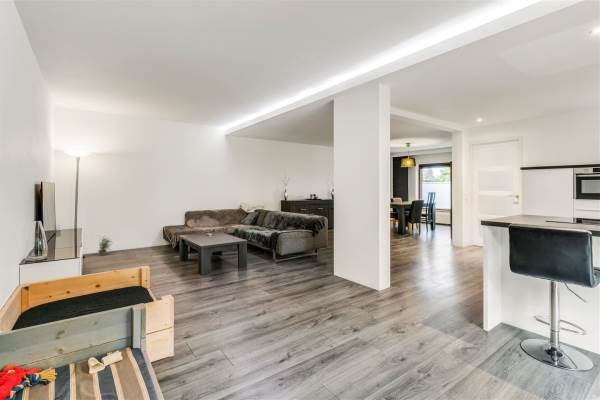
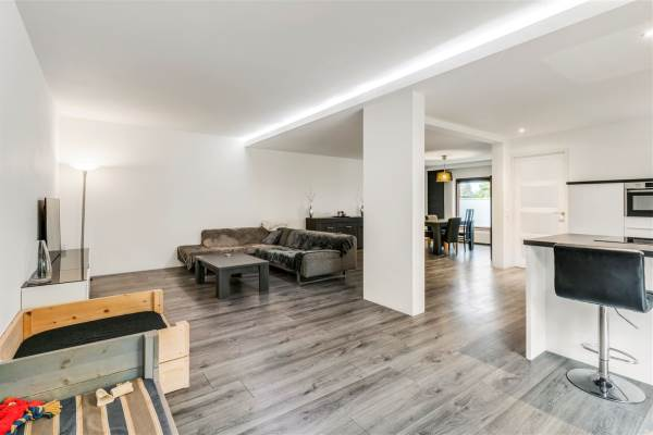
- potted plant (104, 244)
